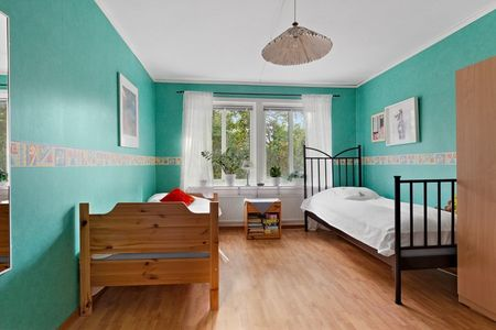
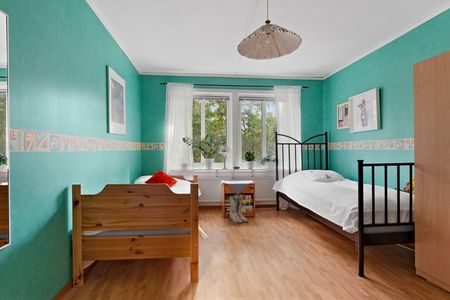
+ boots (238, 208)
